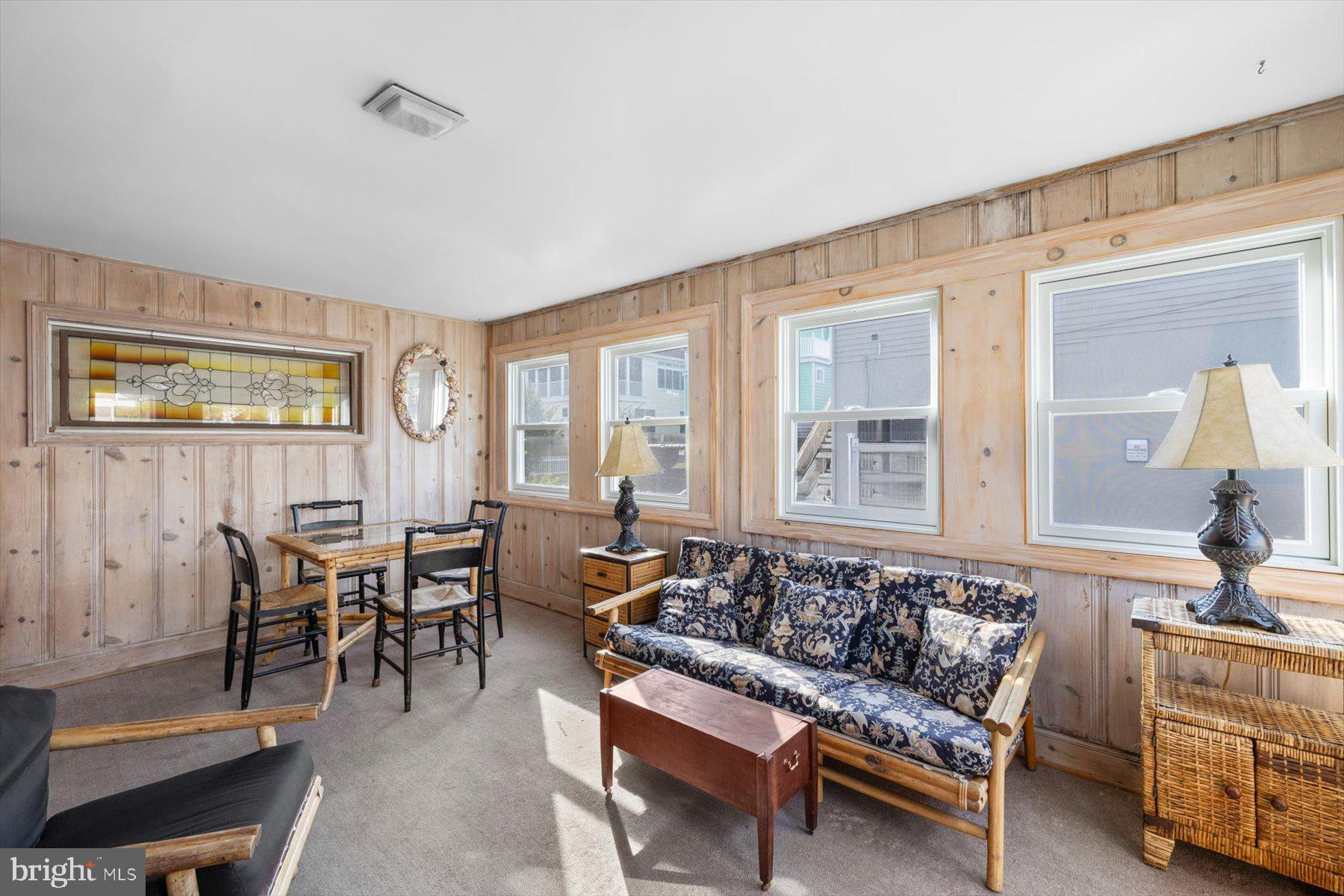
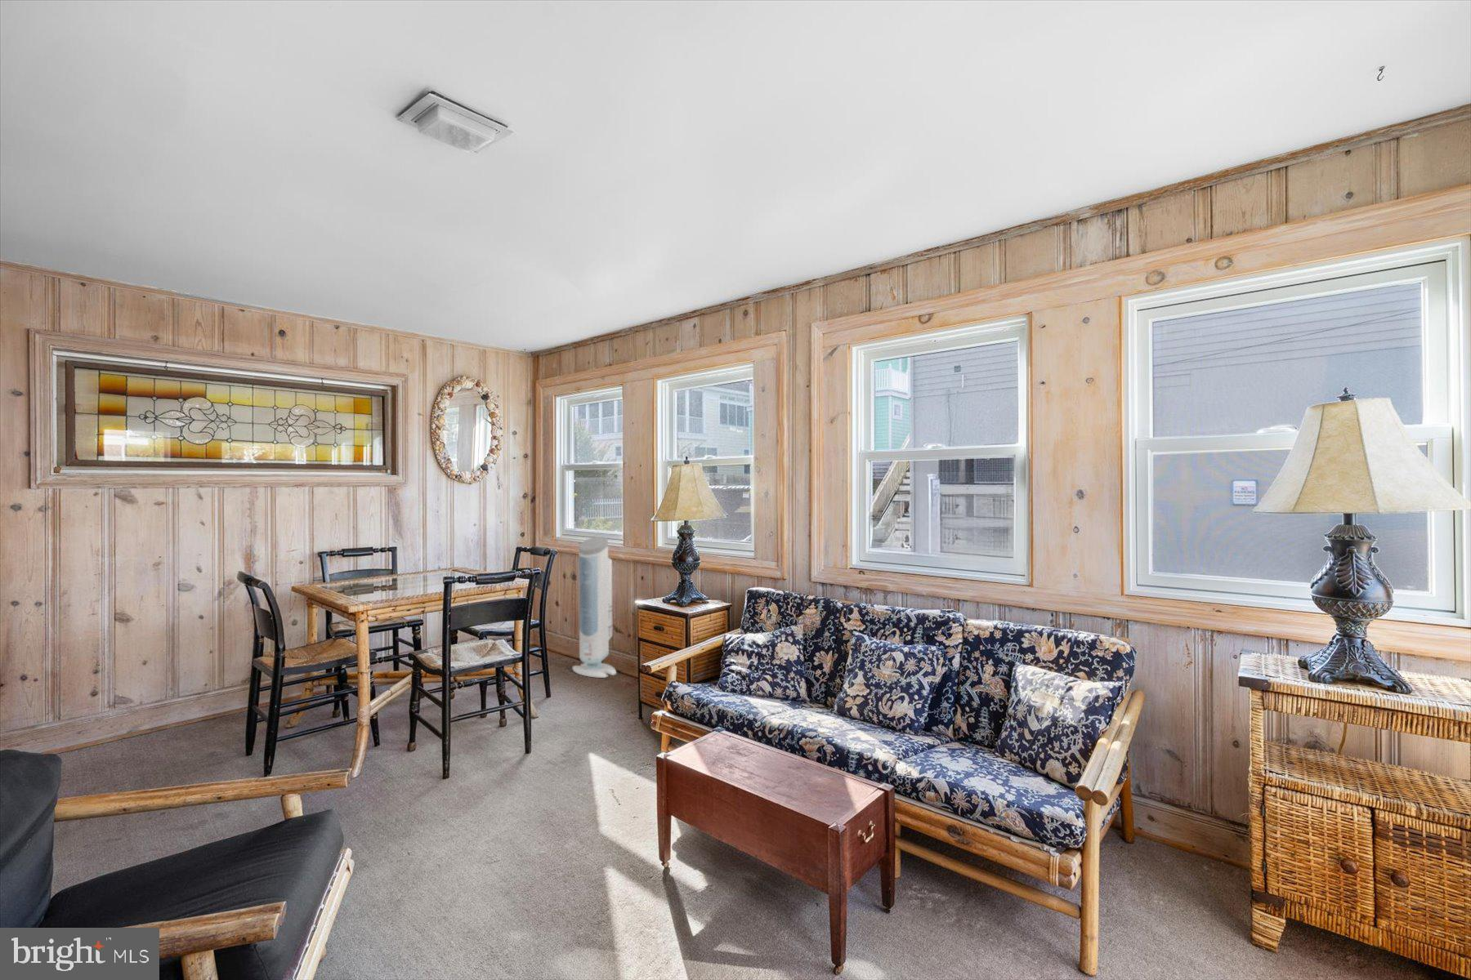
+ air purifier (593, 604)
